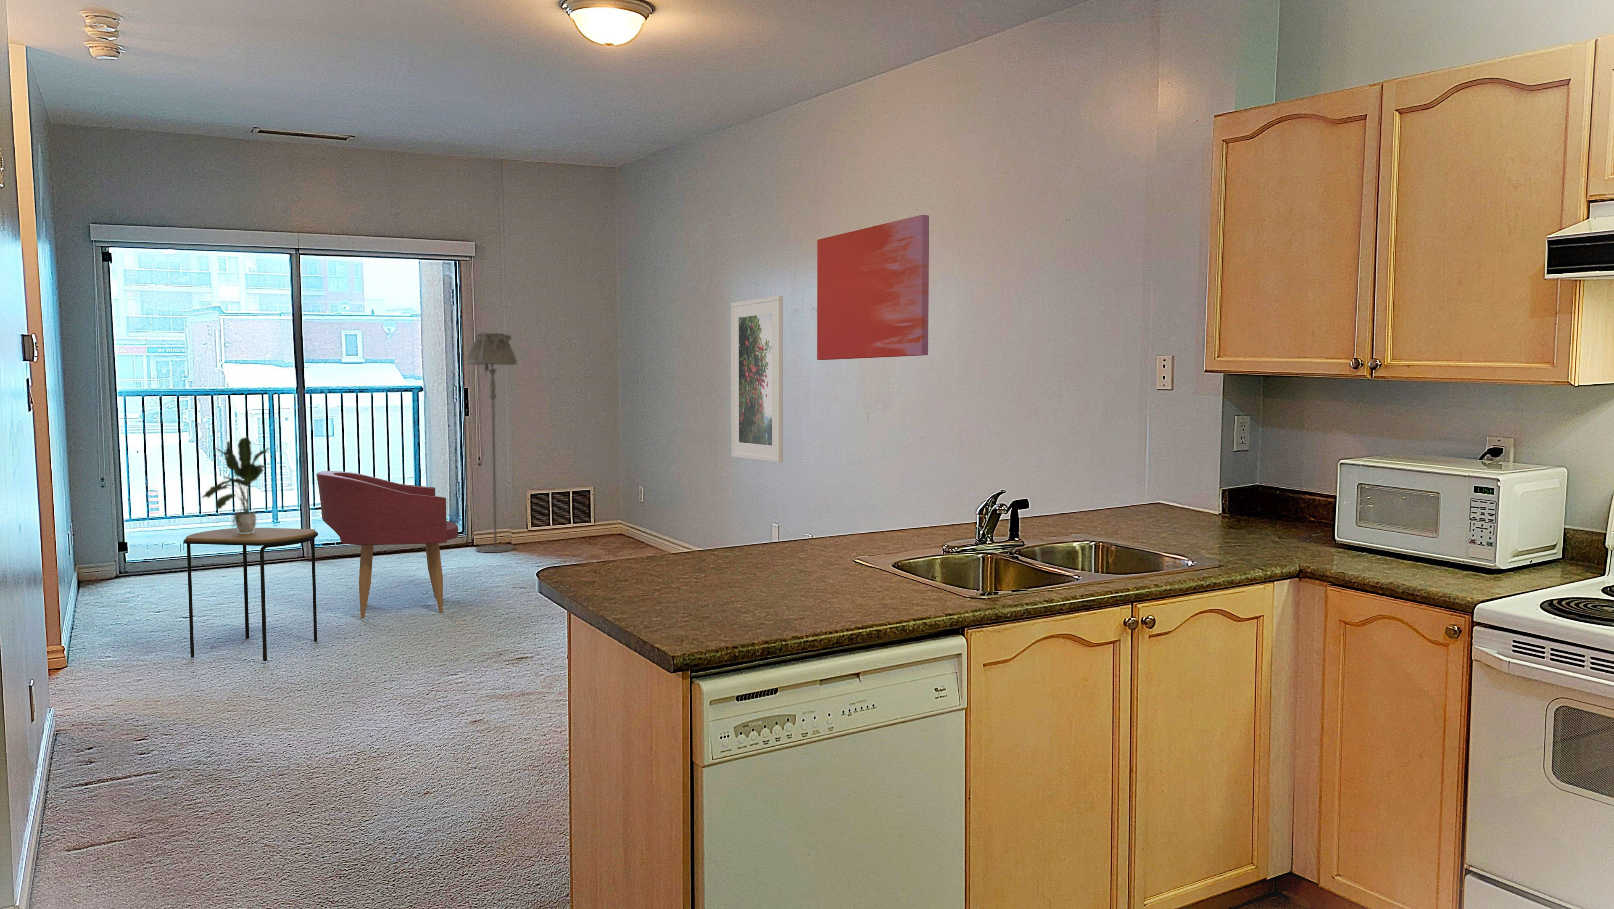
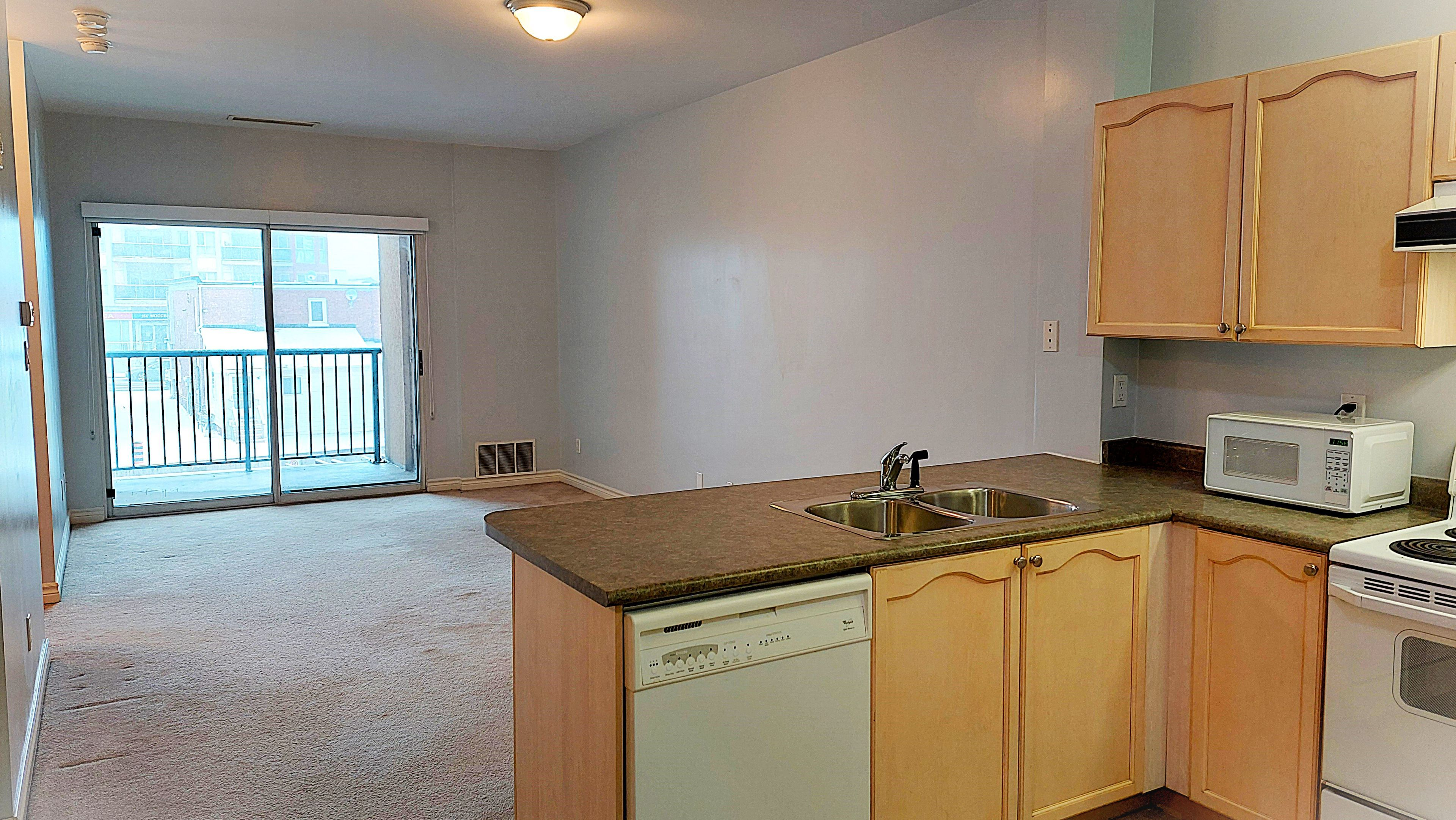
- side table (247, 592)
- potted plant (238, 484)
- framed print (756, 379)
- floor lamp (493, 442)
- armchair (389, 540)
- wall art (869, 293)
